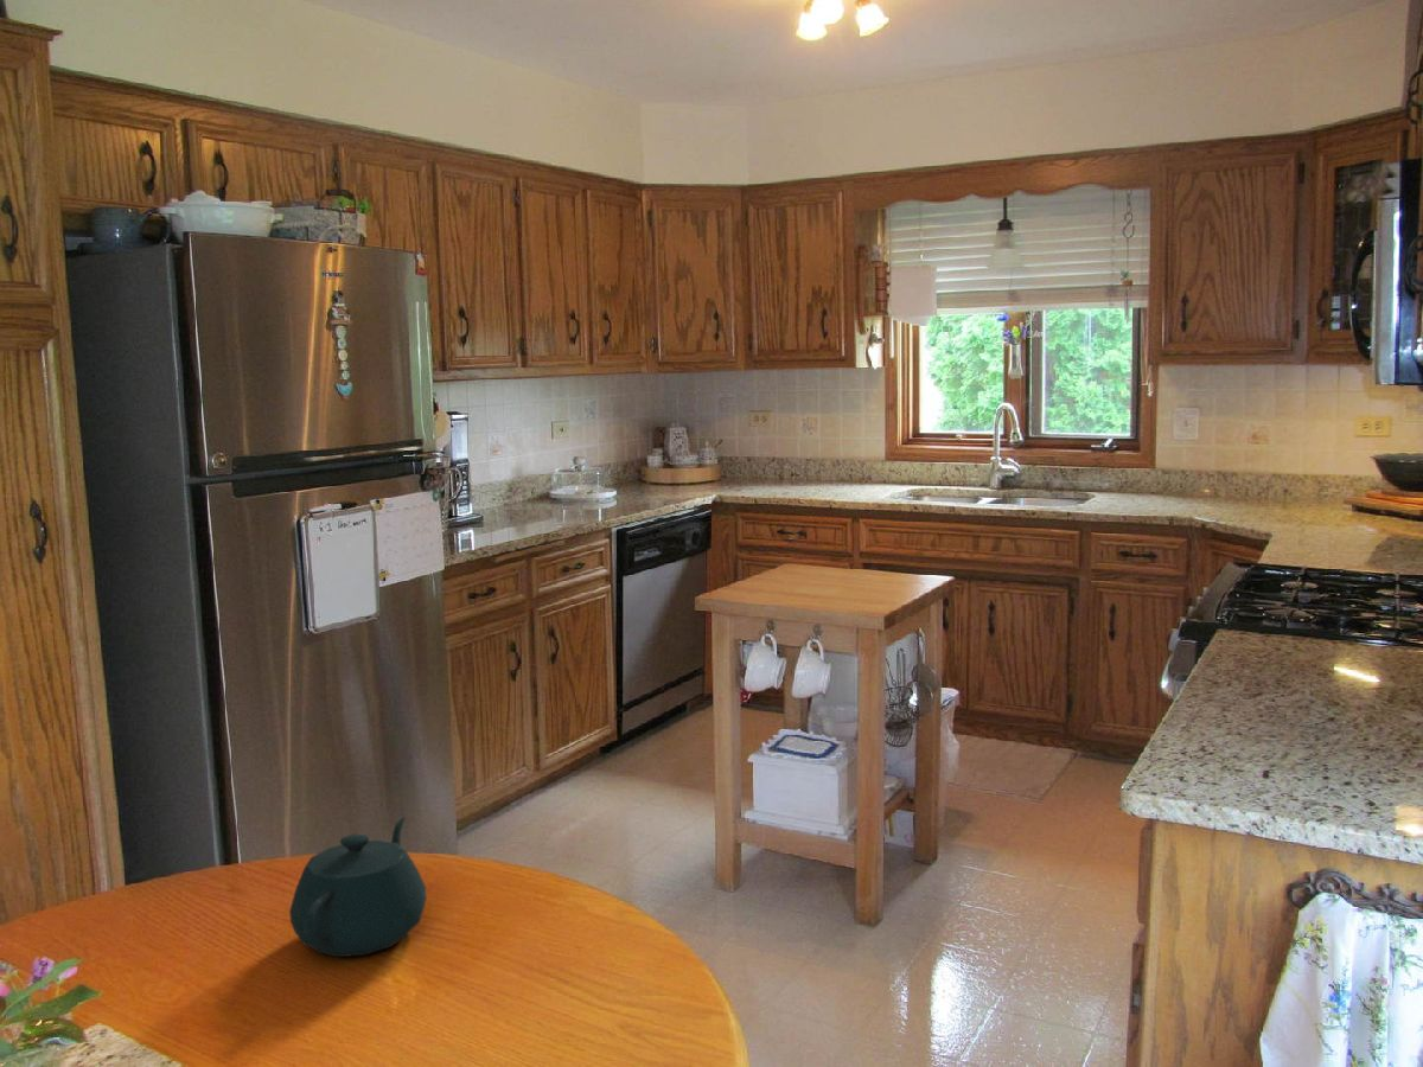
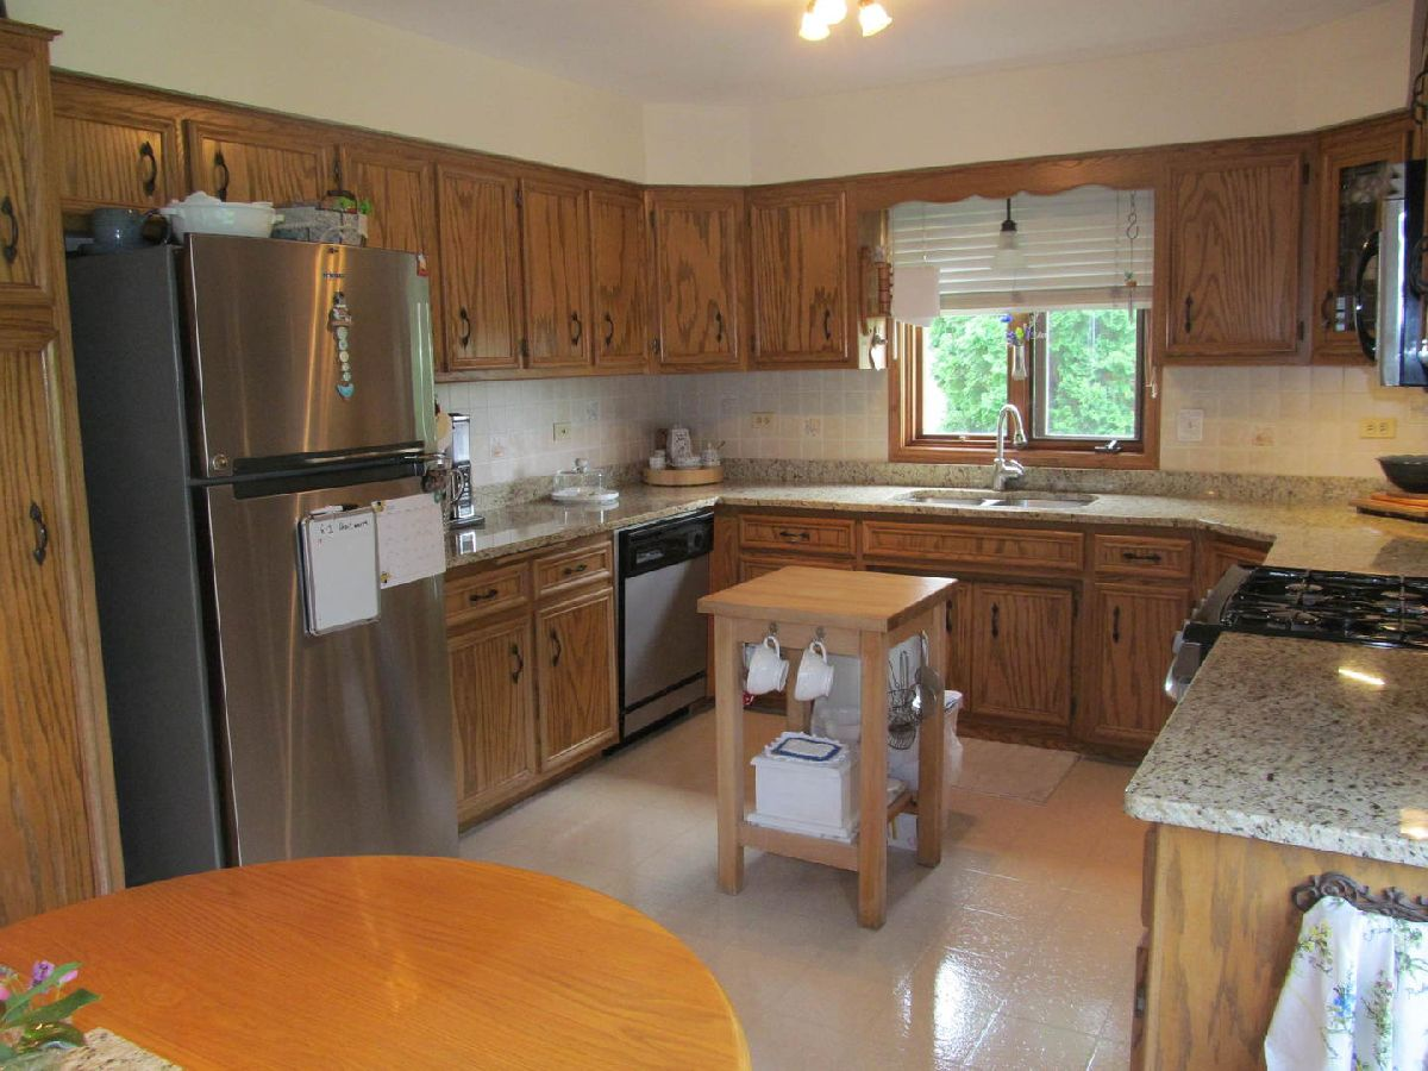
- teapot (360, 883)
